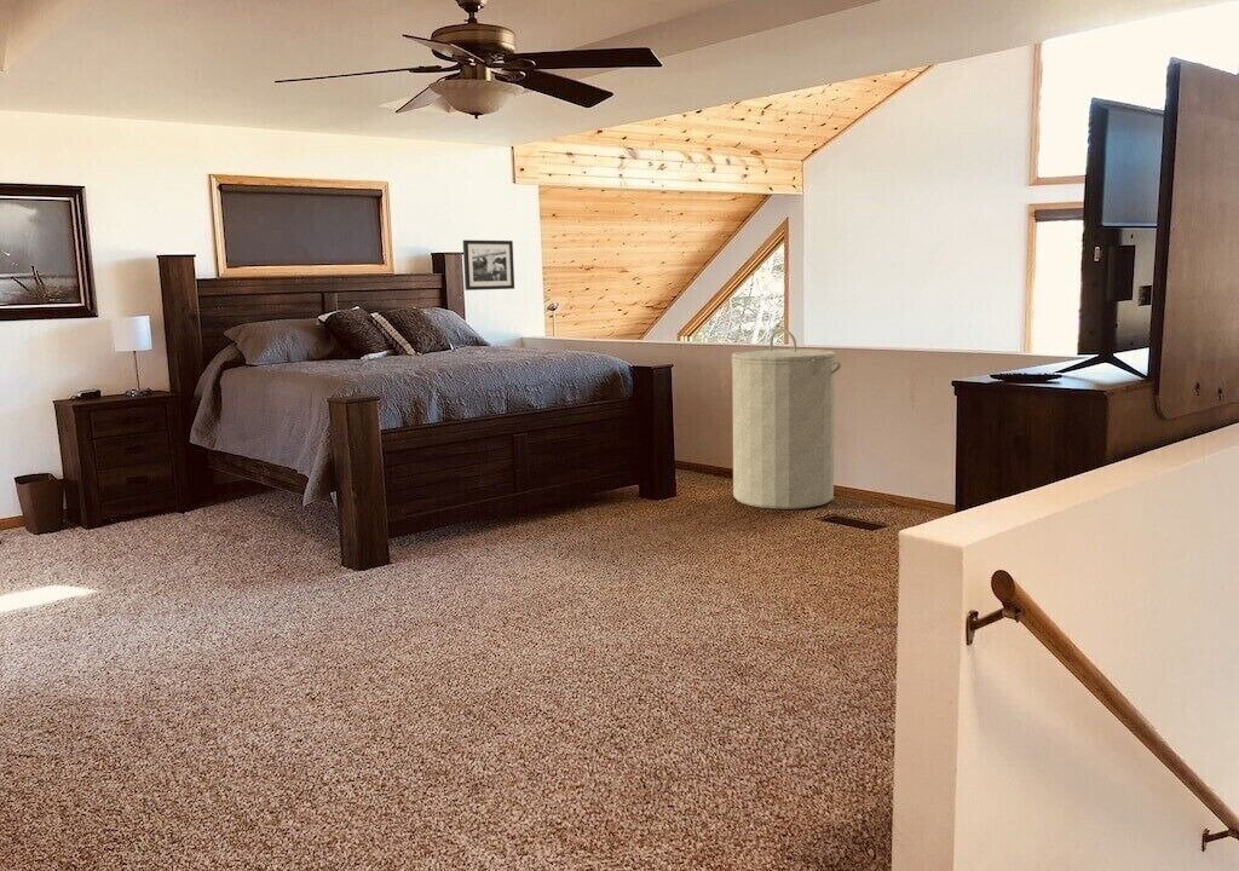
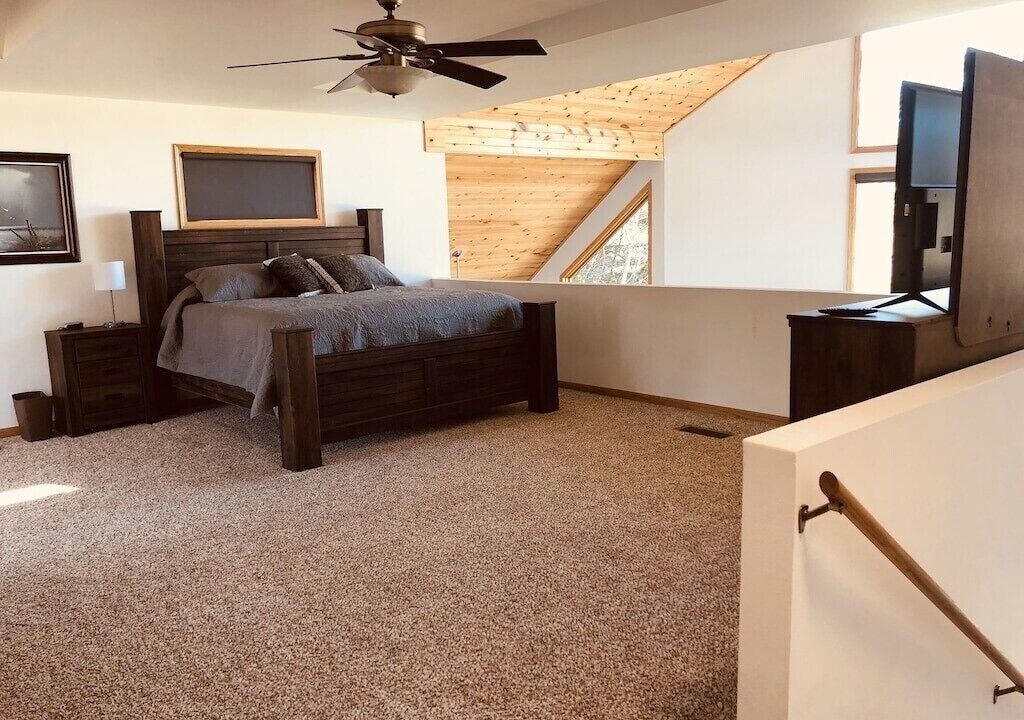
- picture frame (489, 265)
- laundry hamper (783, 414)
